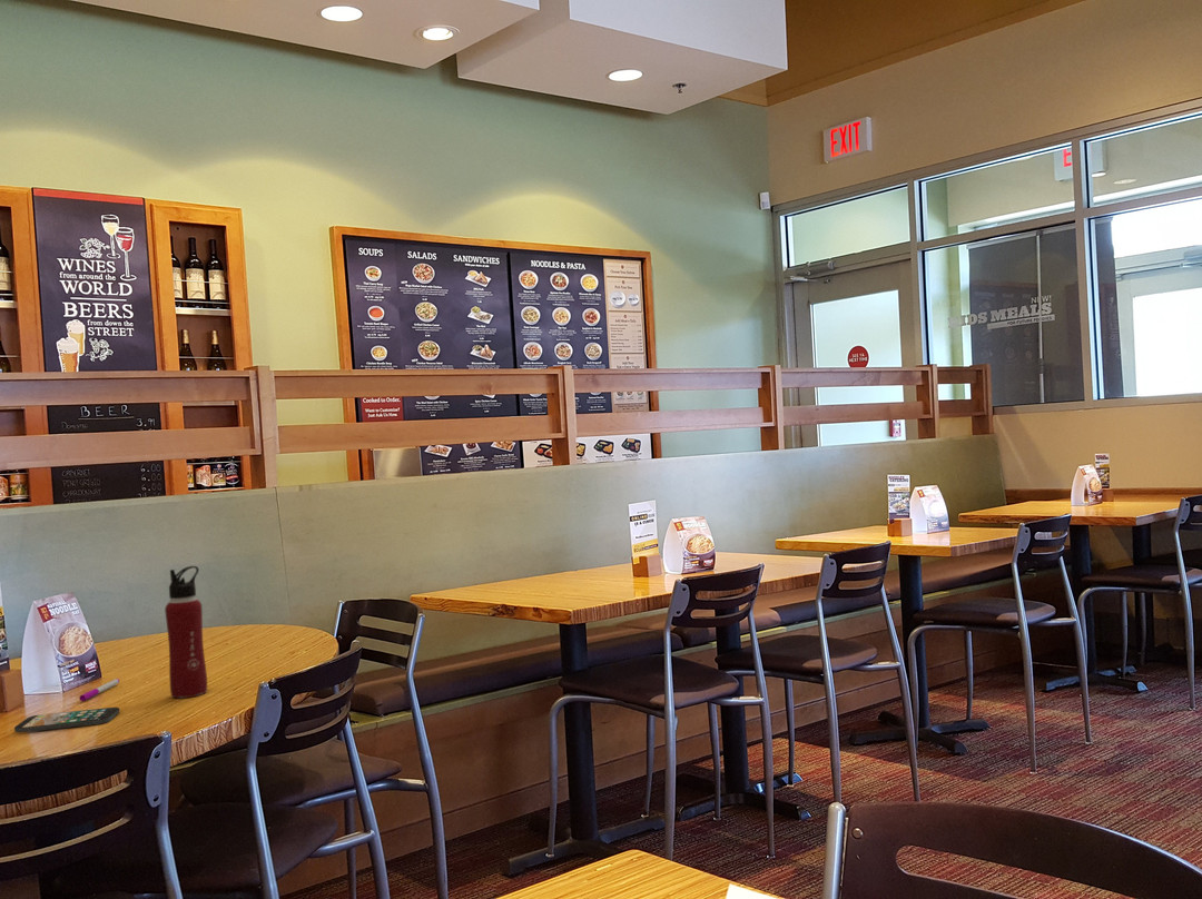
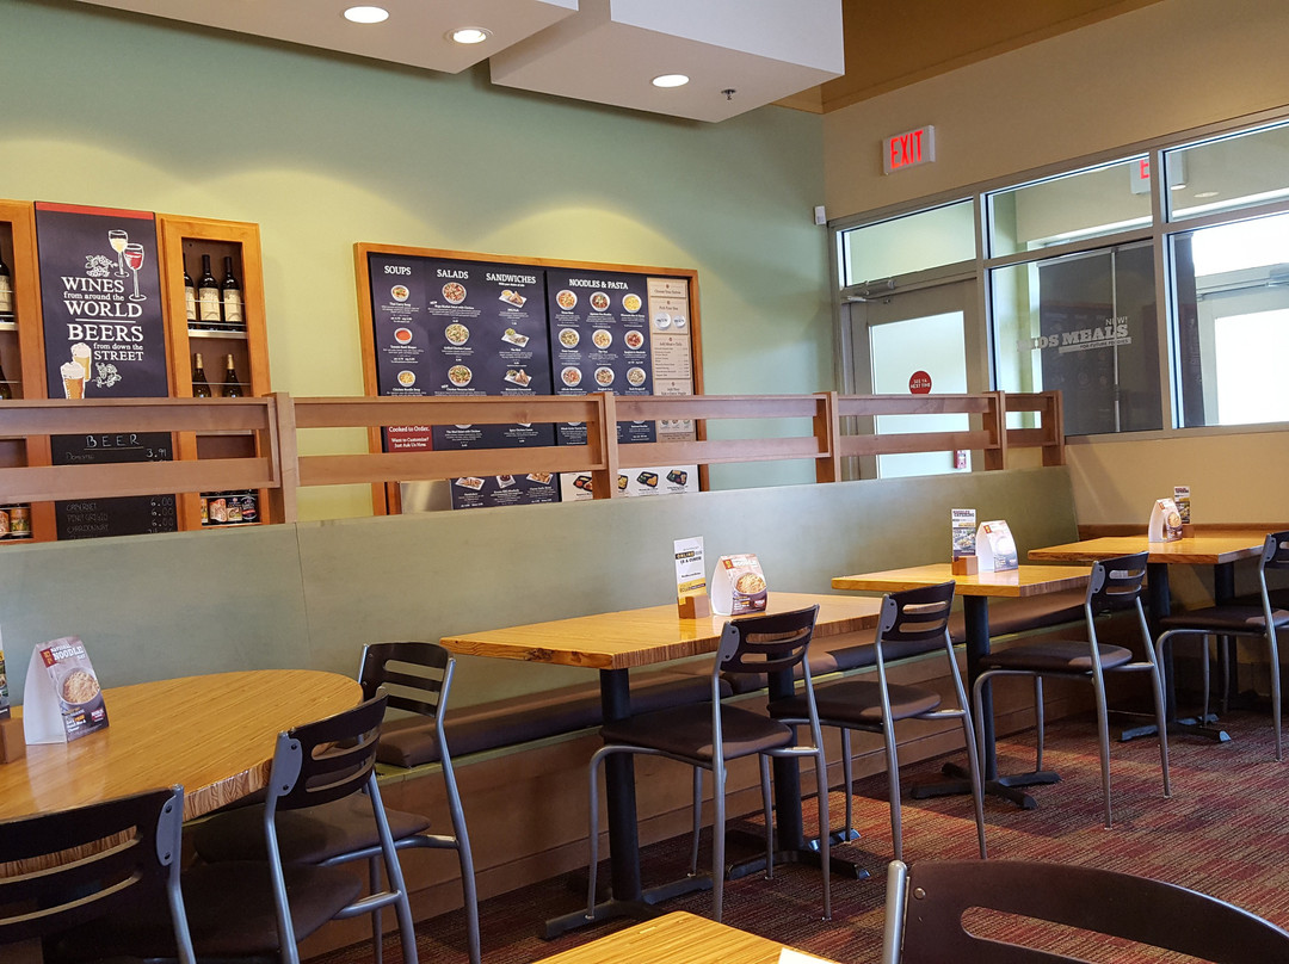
- pen (100, 689)
- smartphone (68, 719)
- water bottle (185, 630)
